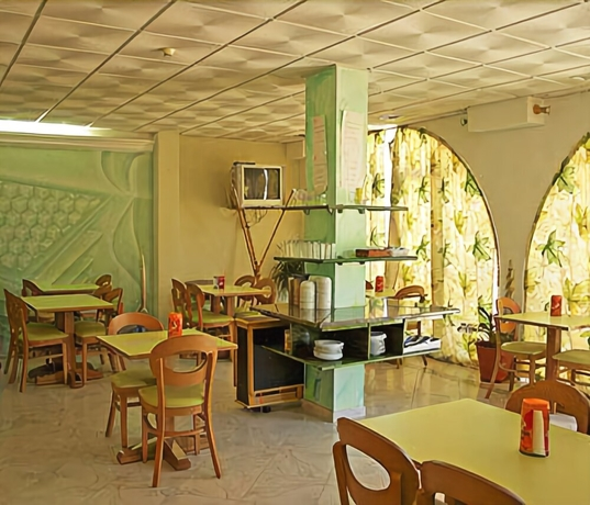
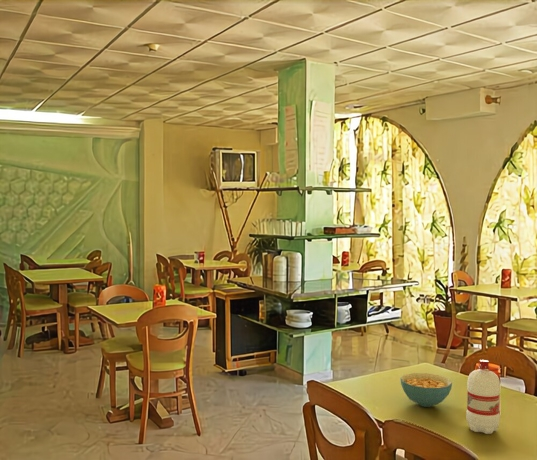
+ water bottle (483, 395)
+ cereal bowl (425, 392)
